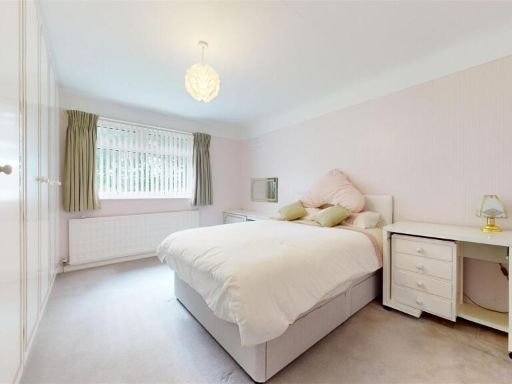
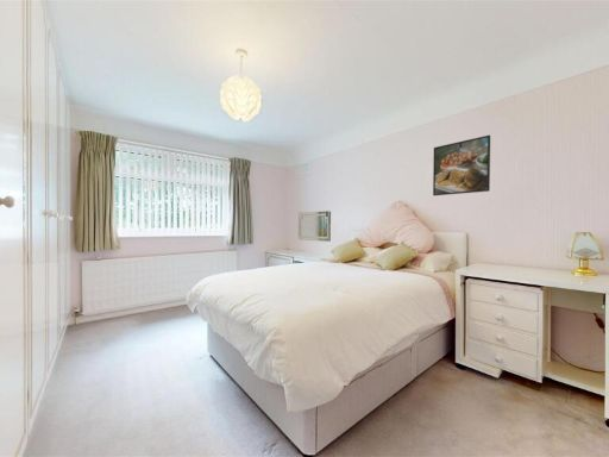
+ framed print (459, 167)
